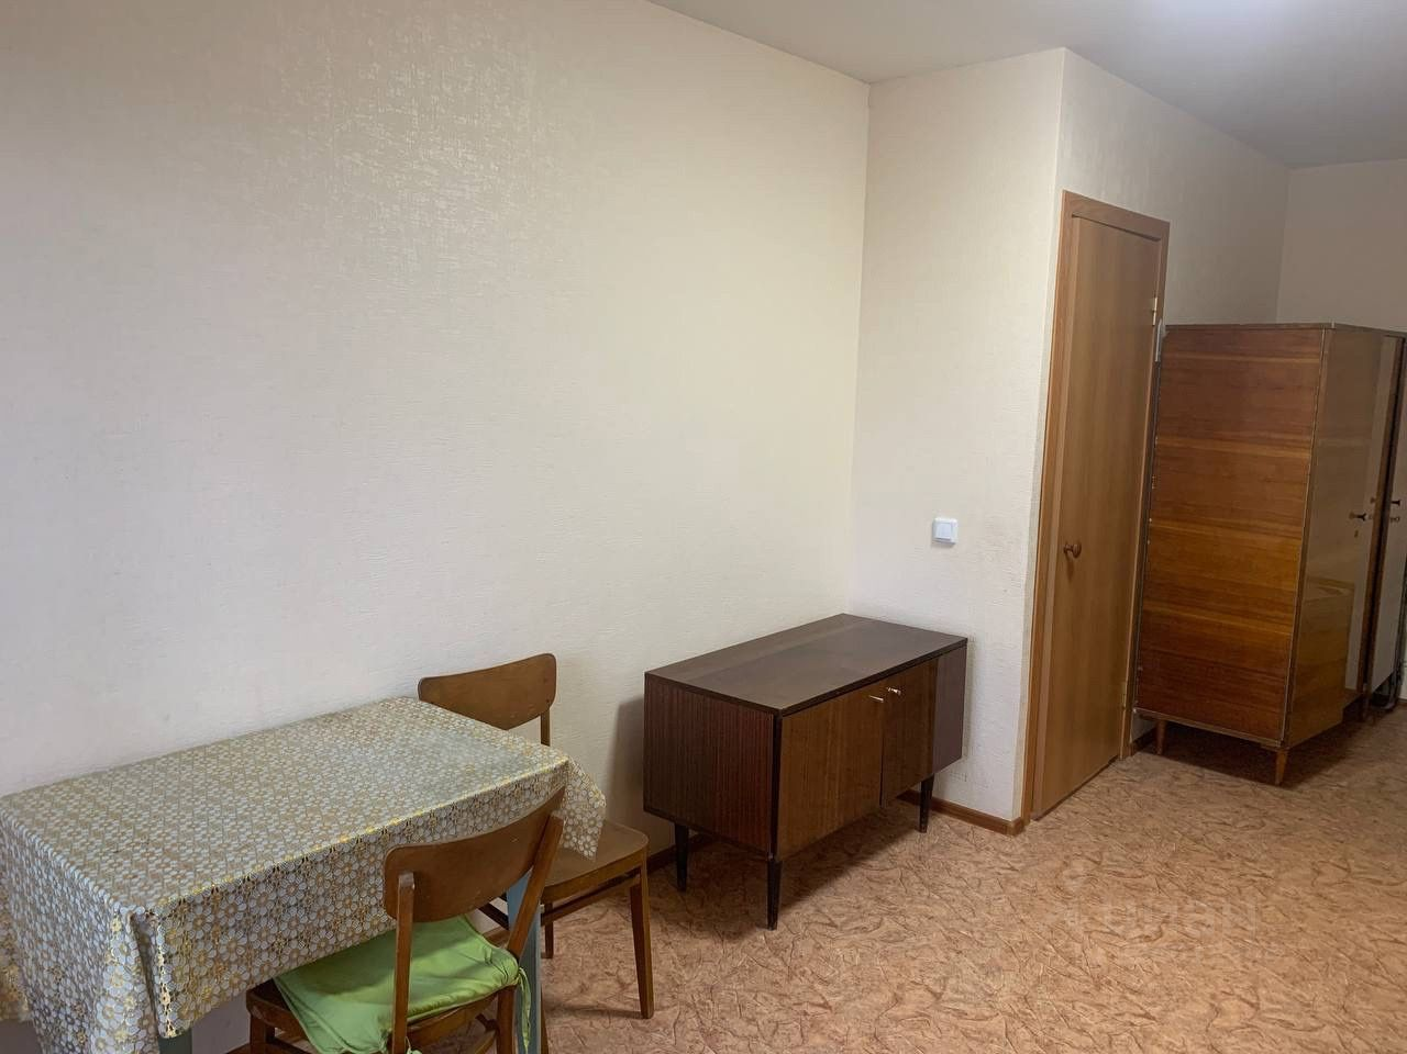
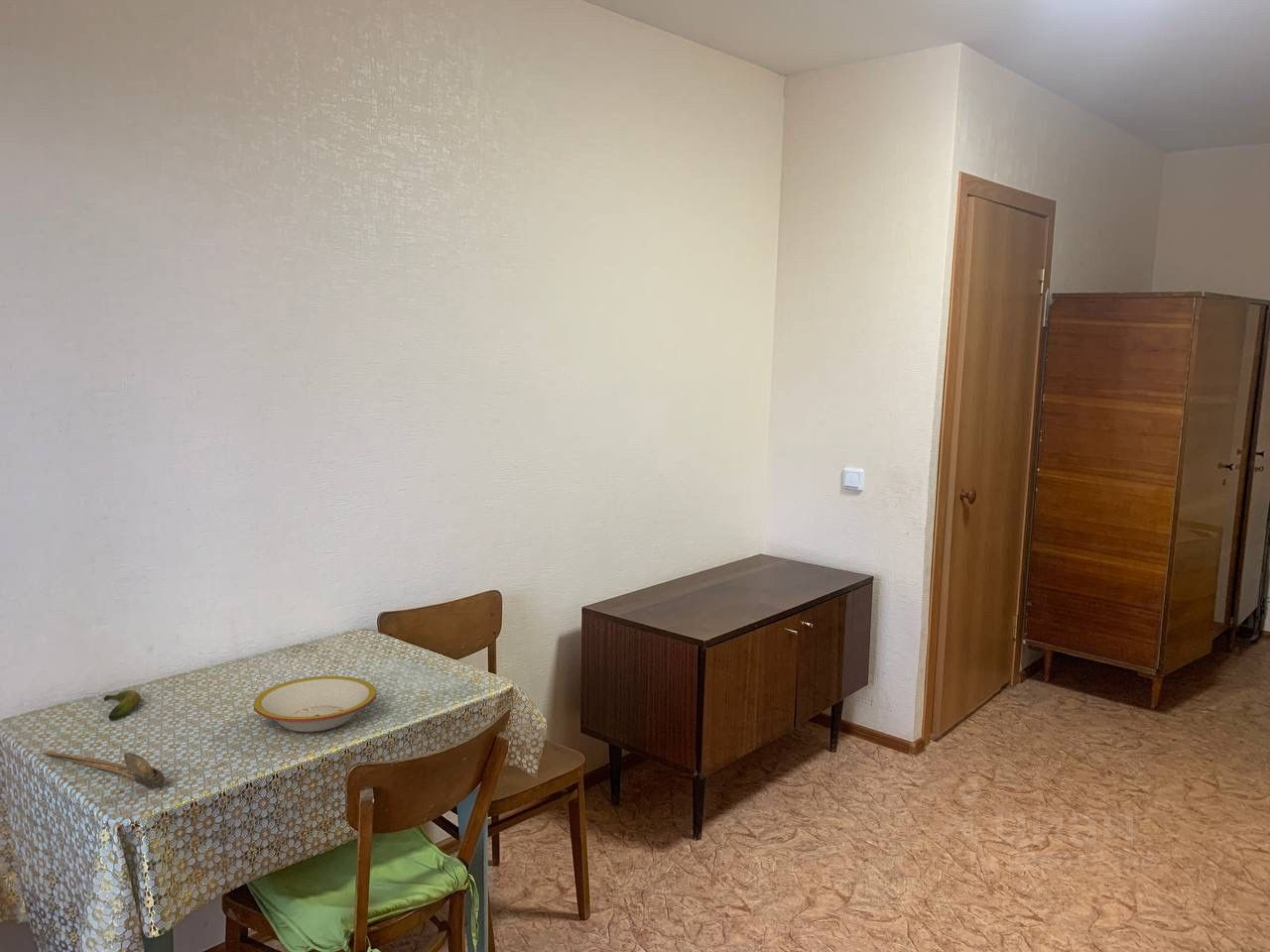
+ spoon (99, 760)
+ banana (119, 700)
+ bowl (317, 707)
